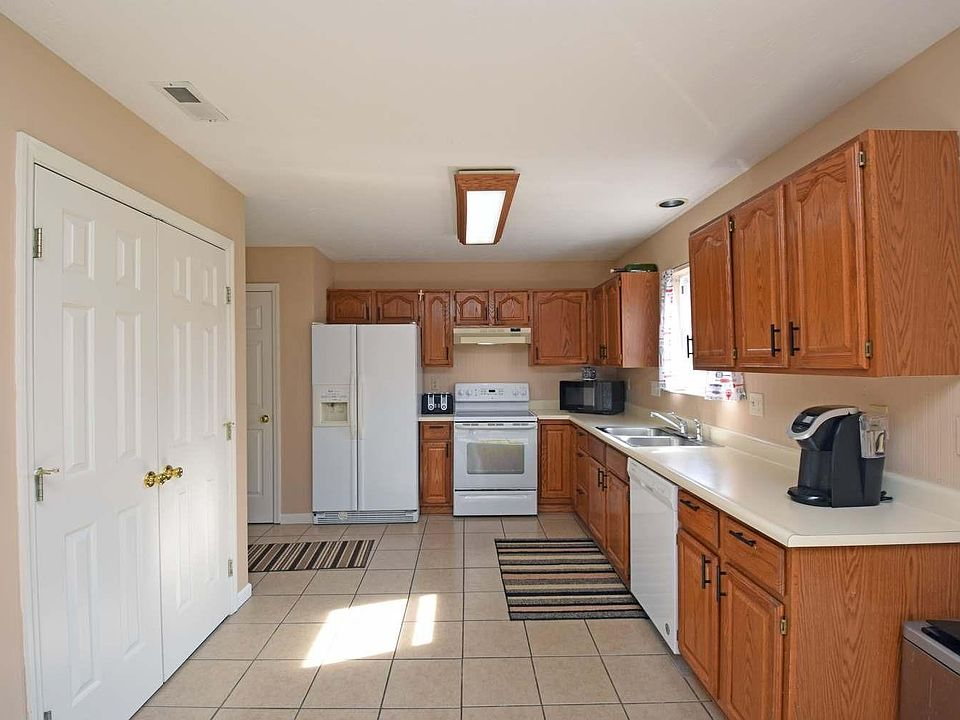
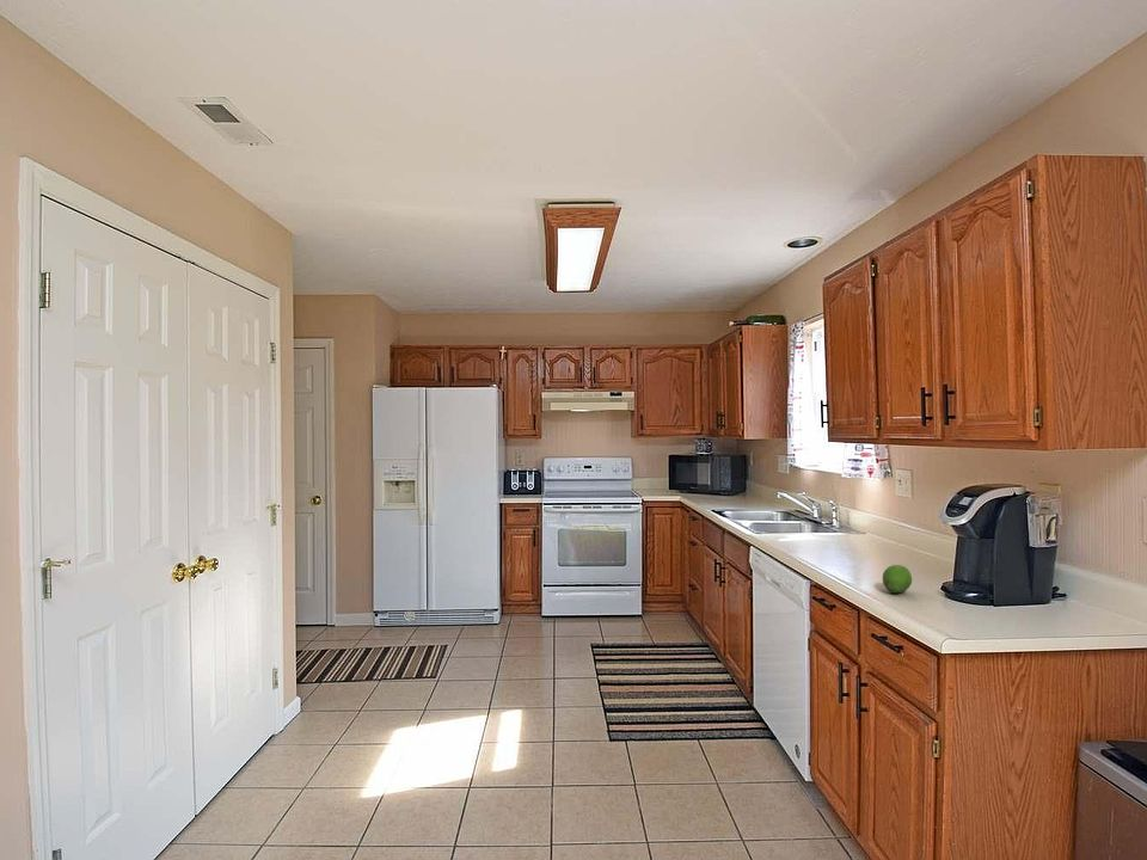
+ fruit (897, 578)
